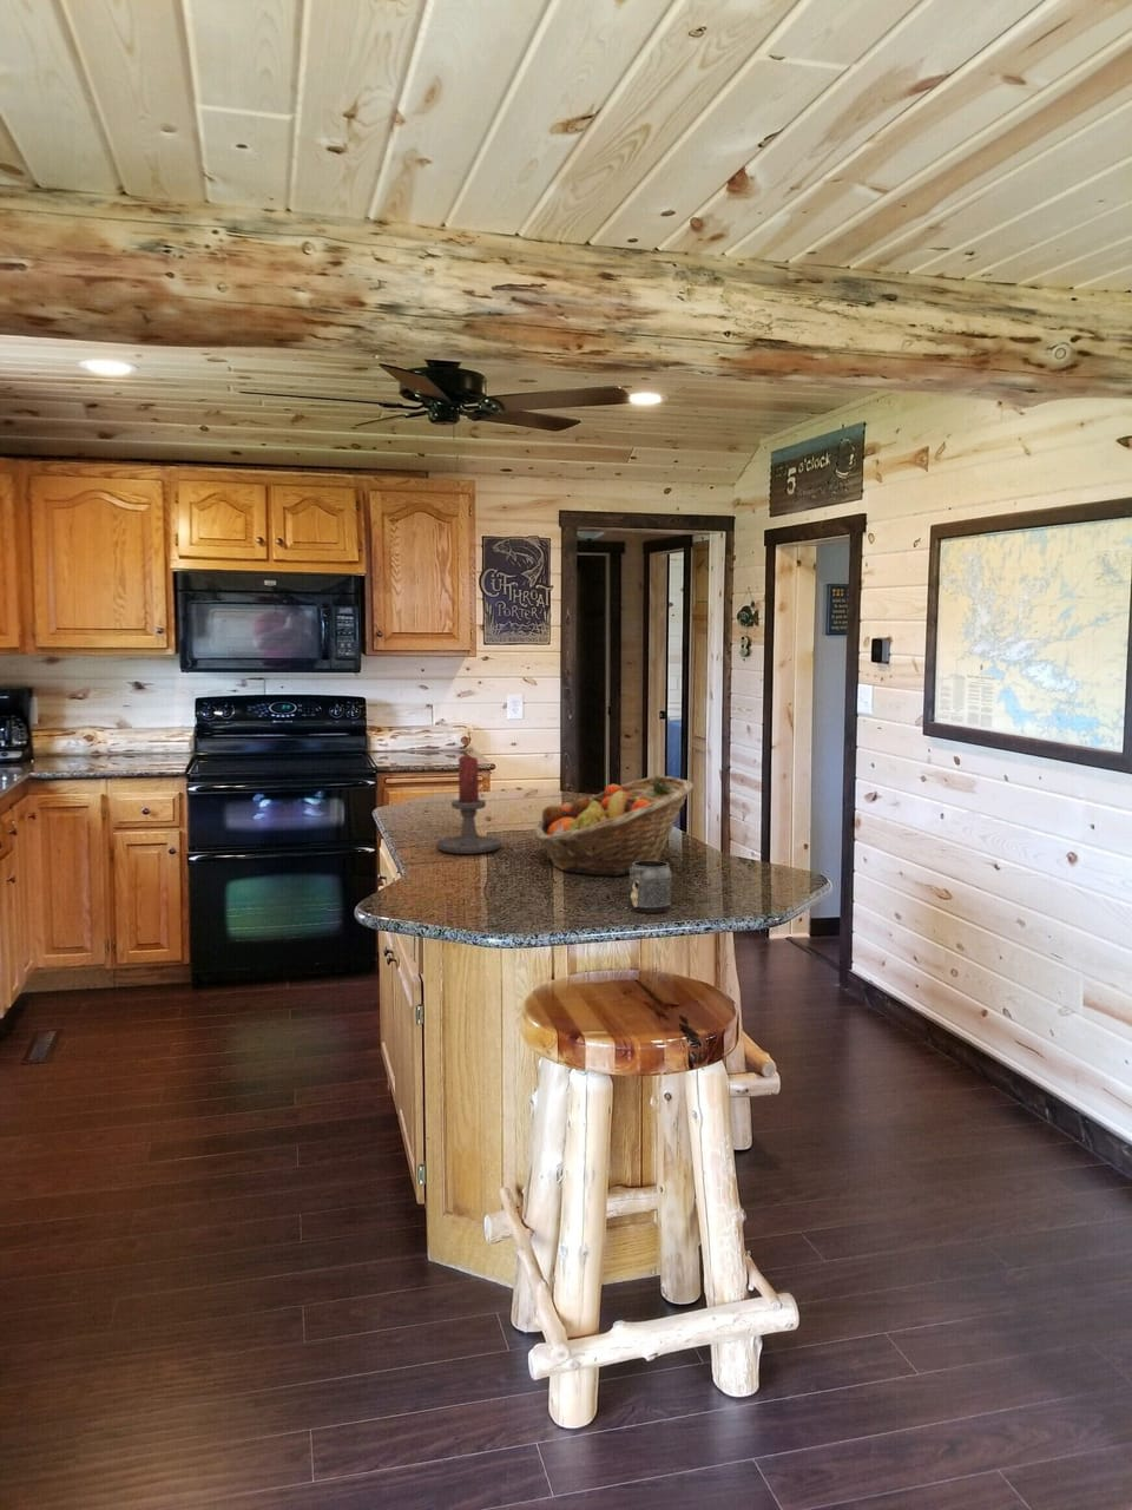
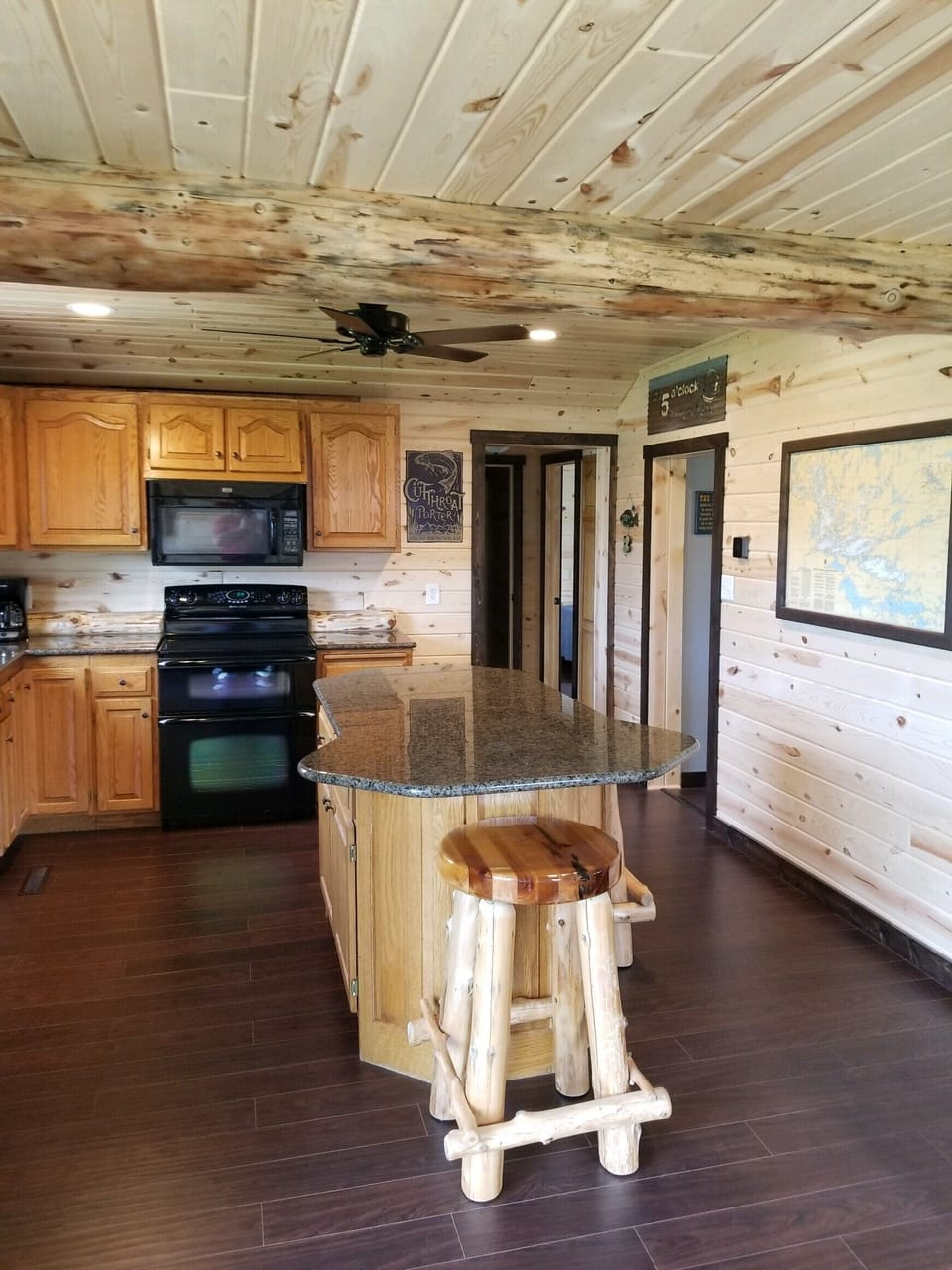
- candle holder (459, 803)
- fruit basket (612, 822)
- mug (646, 883)
